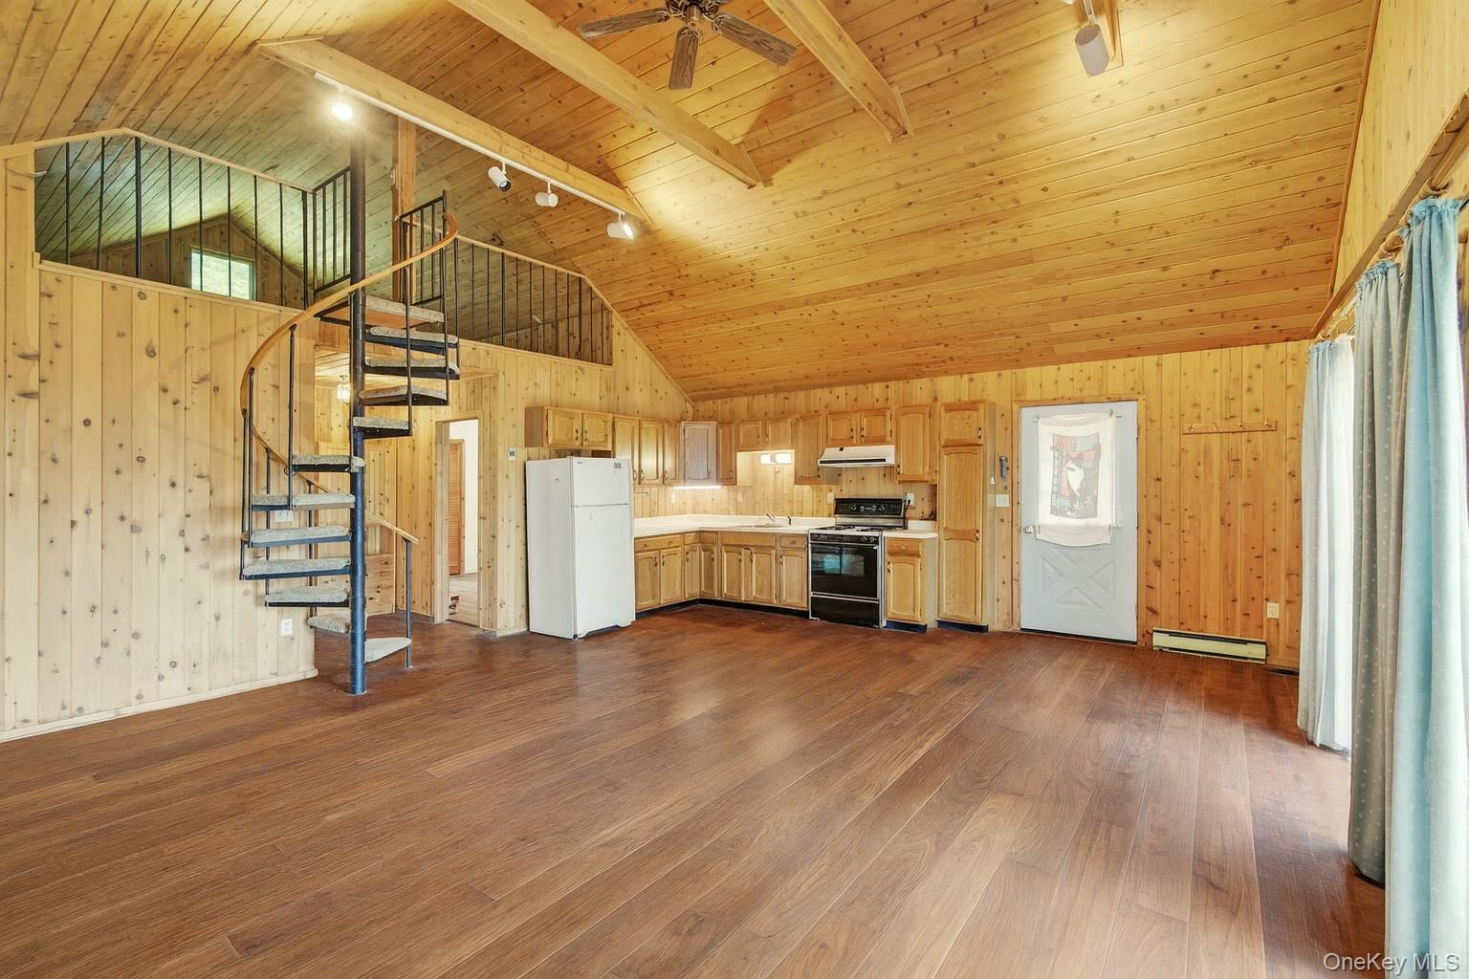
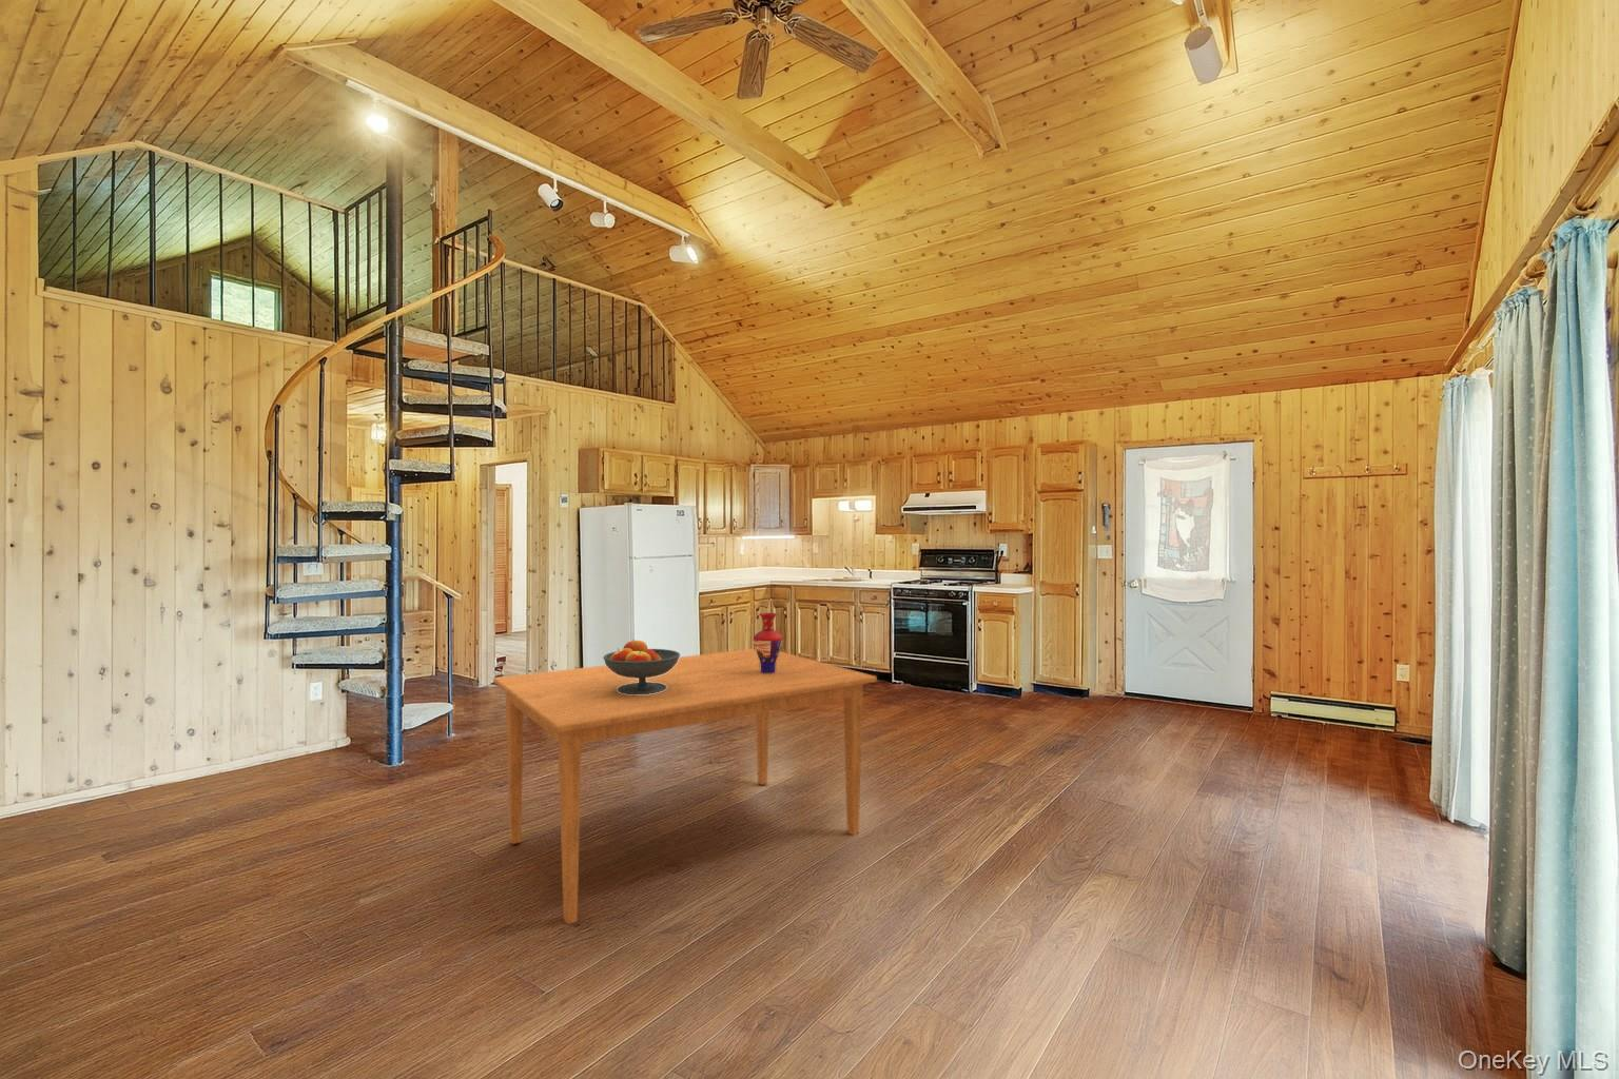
+ fruit bowl (642, 665)
+ dining table (679, 726)
+ vase (767, 642)
